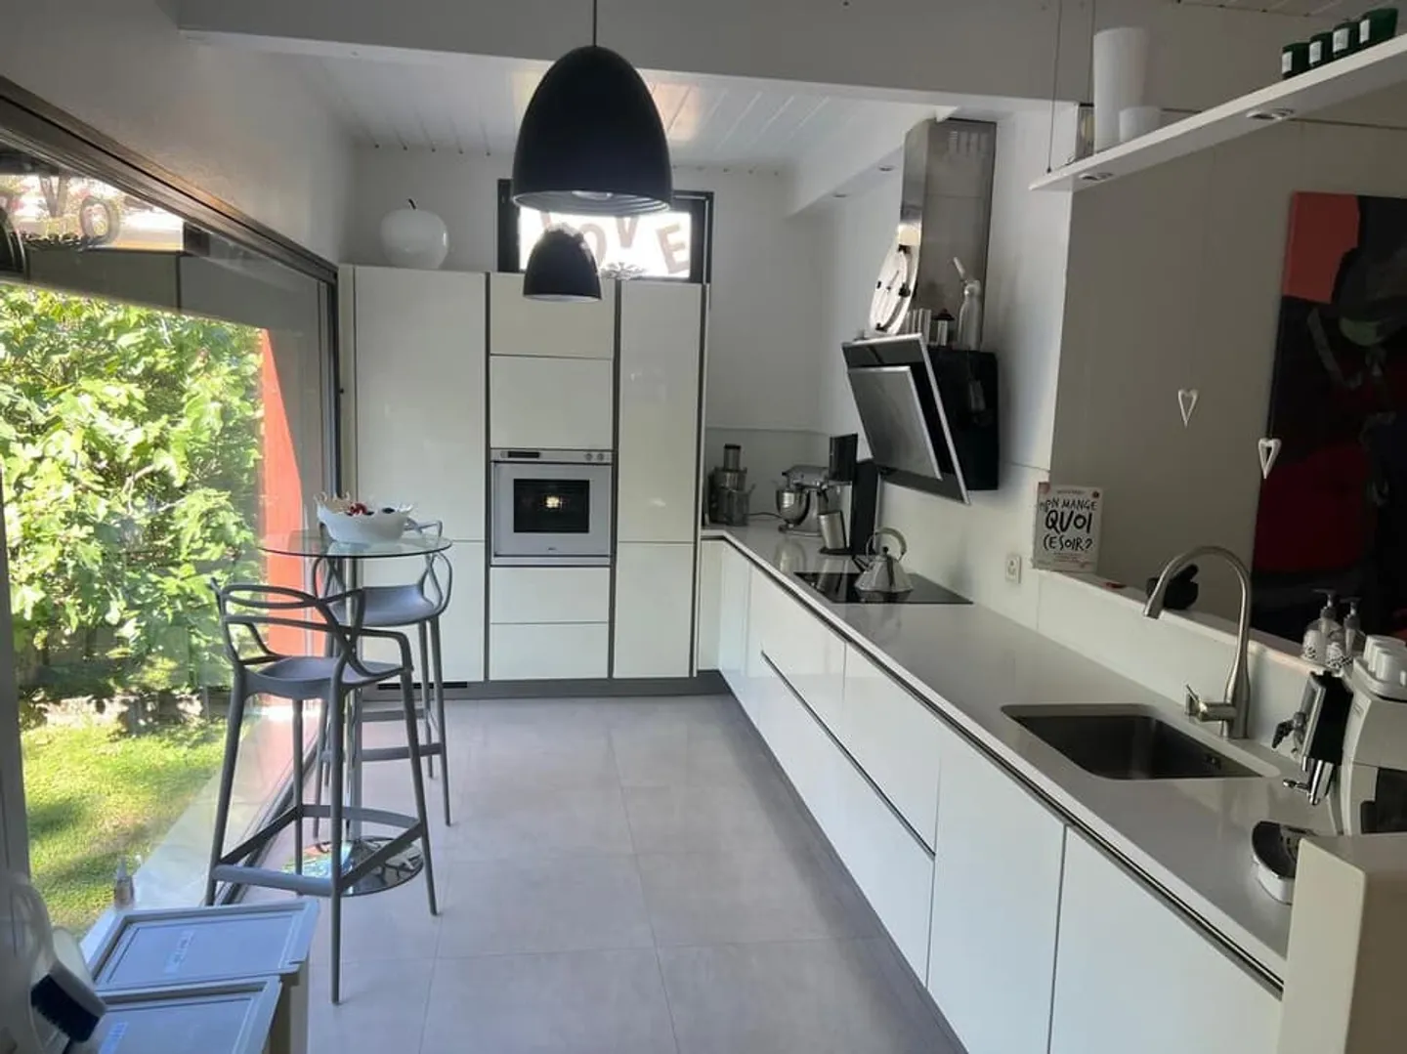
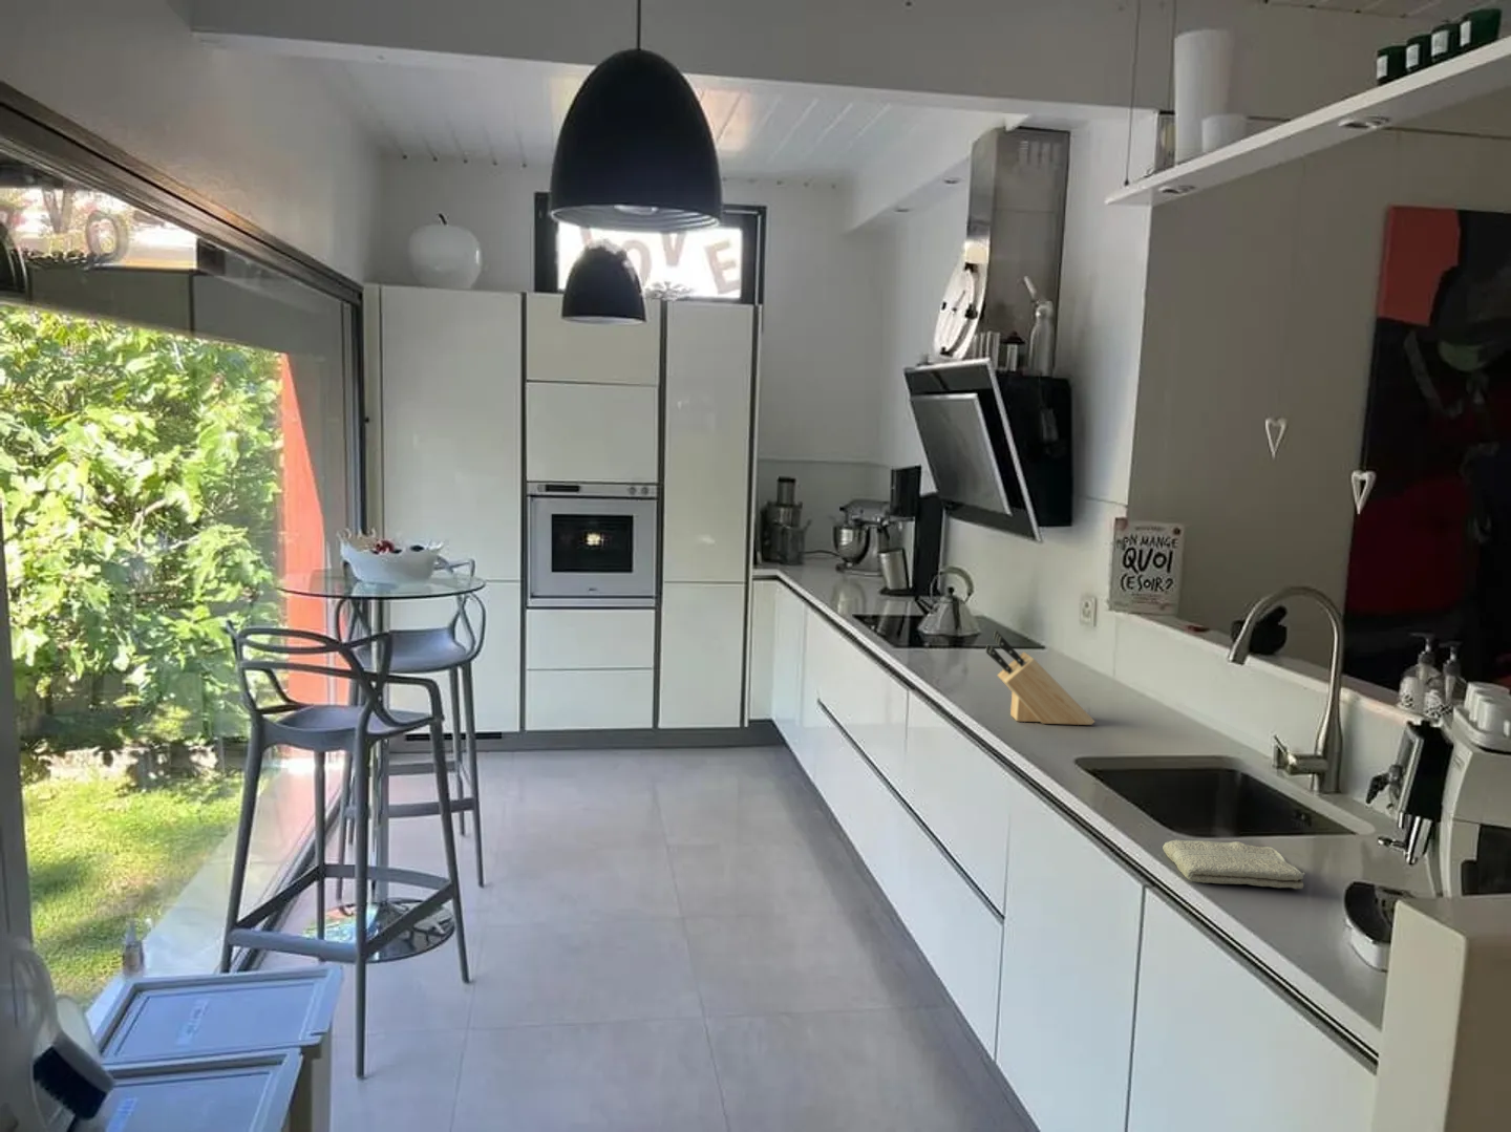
+ knife block (1039, 677)
+ washcloth (1233, 862)
